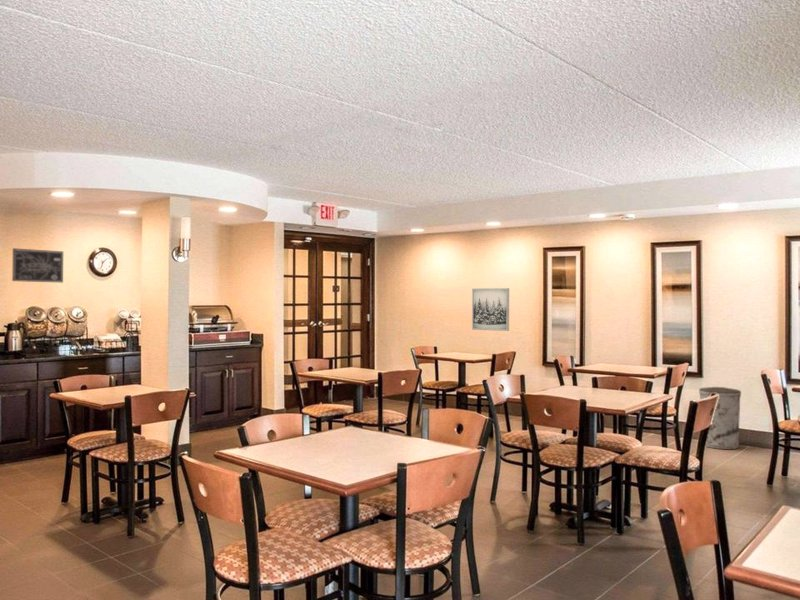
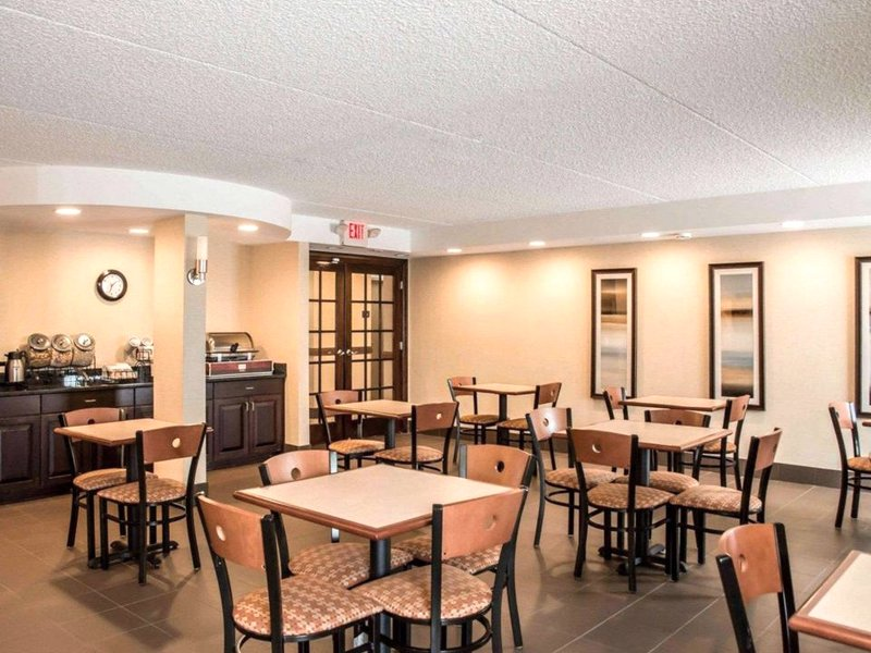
- wall art (490, 309)
- trash can (719, 416)
- wall art (38, 265)
